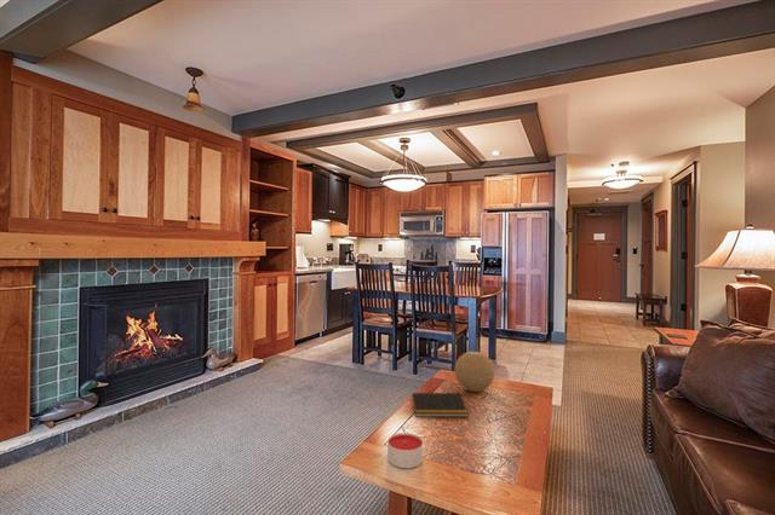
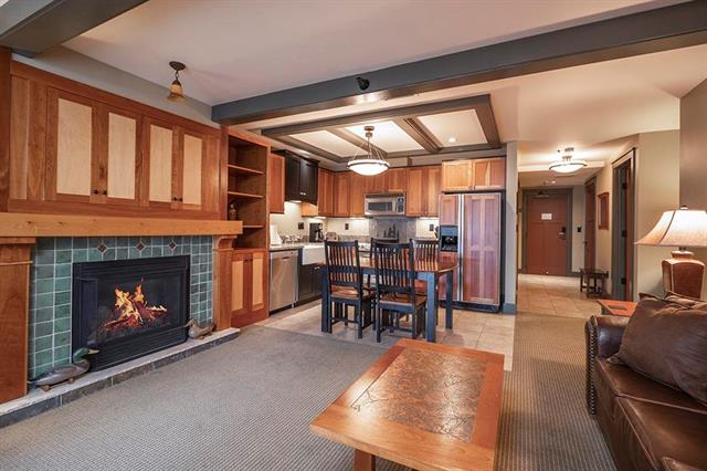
- notepad (438, 404)
- candle (404, 449)
- decorative orb (473, 371)
